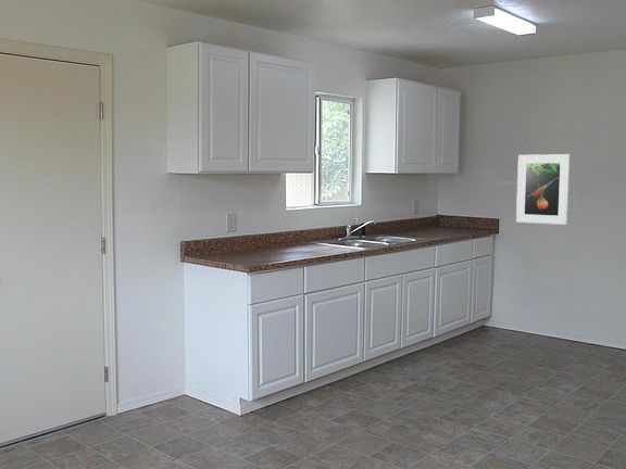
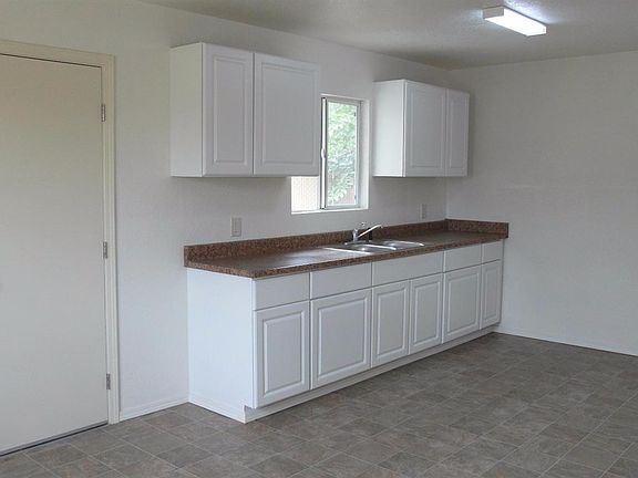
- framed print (541, 189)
